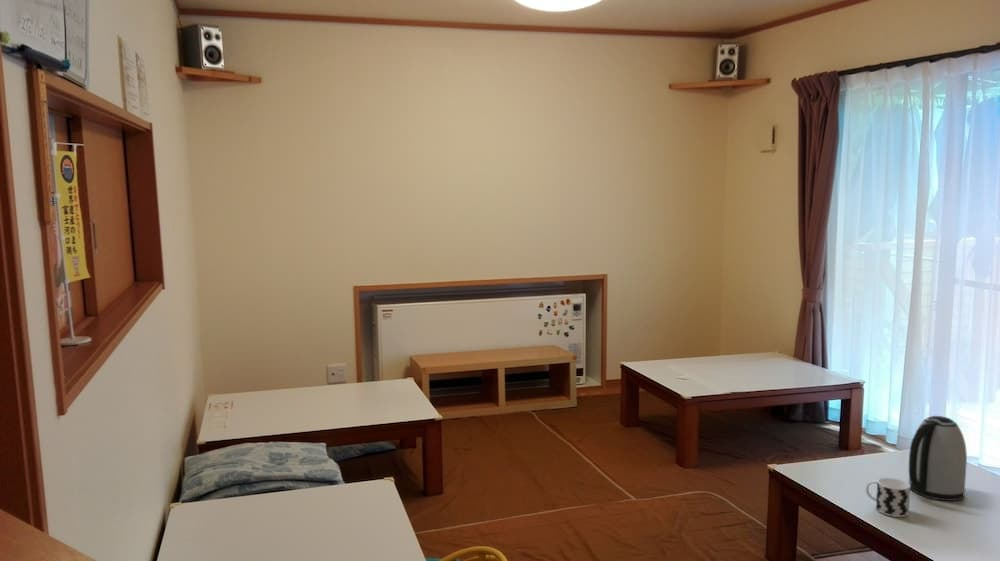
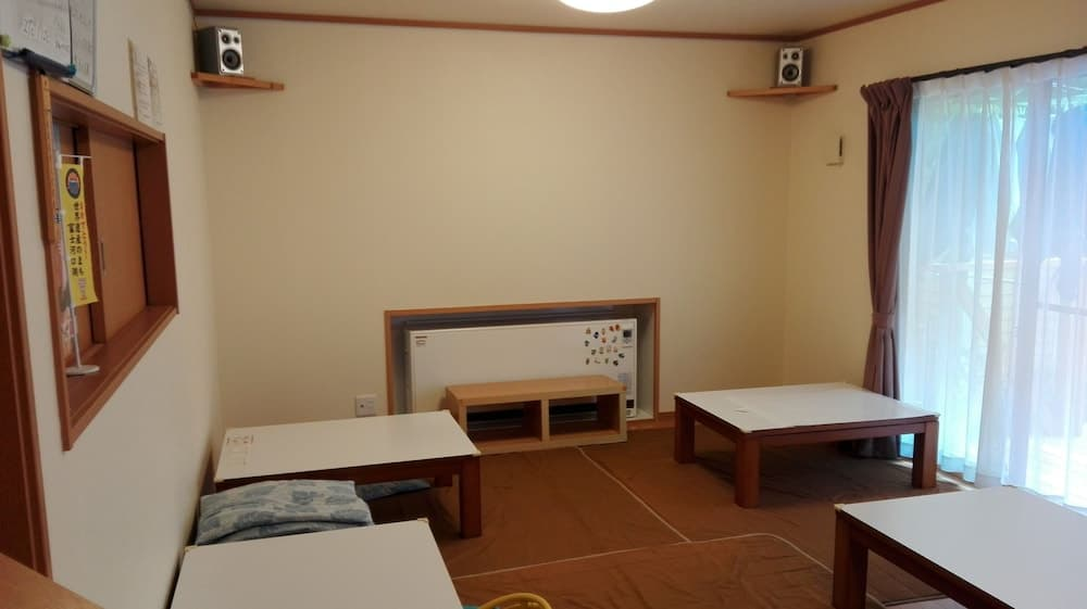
- kettle (932, 455)
- cup (887, 495)
